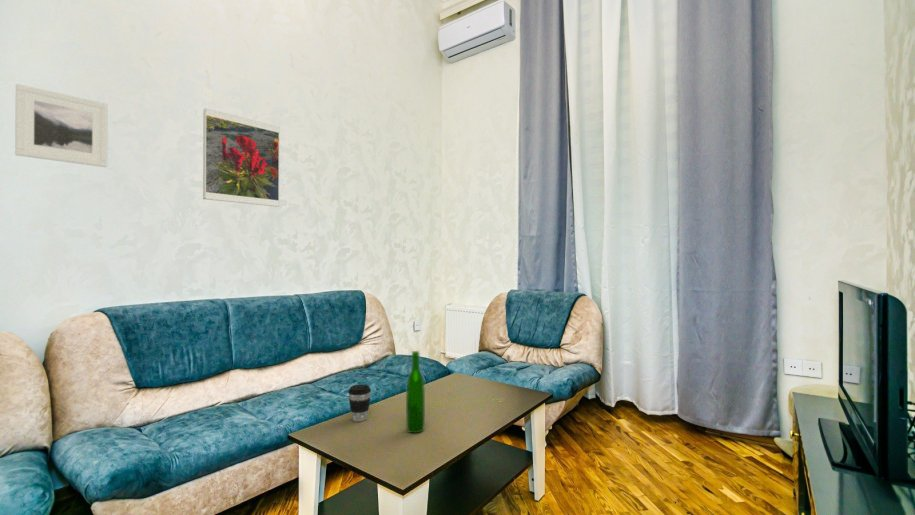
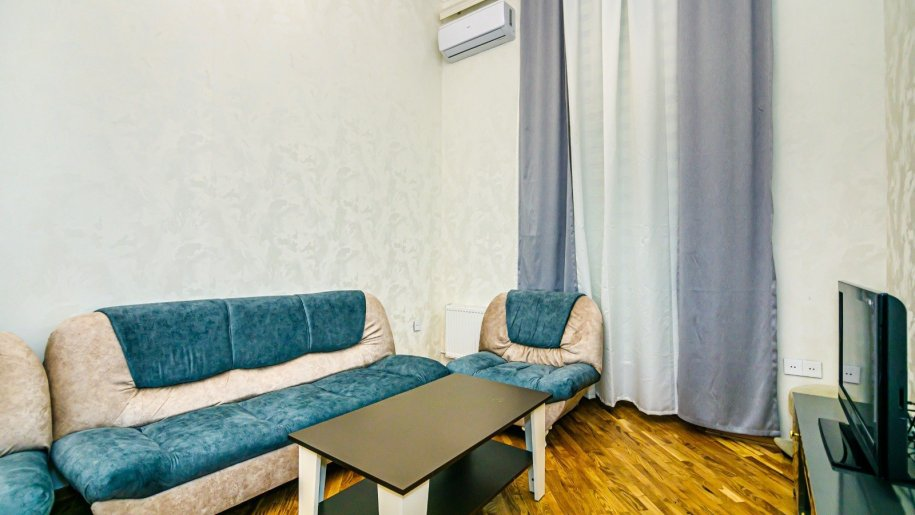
- coffee cup (359, 402)
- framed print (243, 160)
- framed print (64, 128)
- wine bottle (415, 390)
